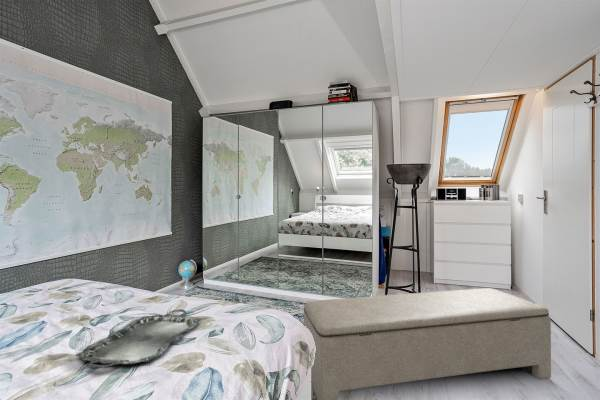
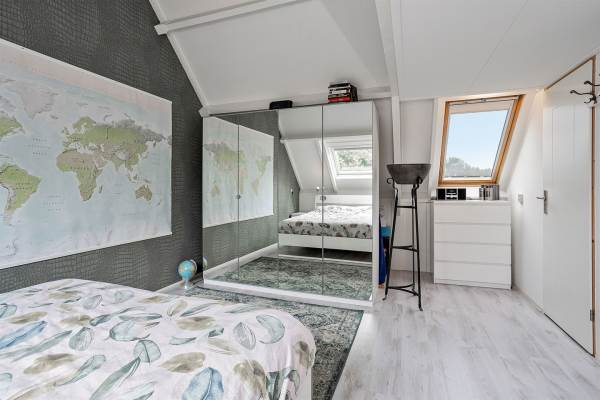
- serving tray (145, 335)
- bench (422, 337)
